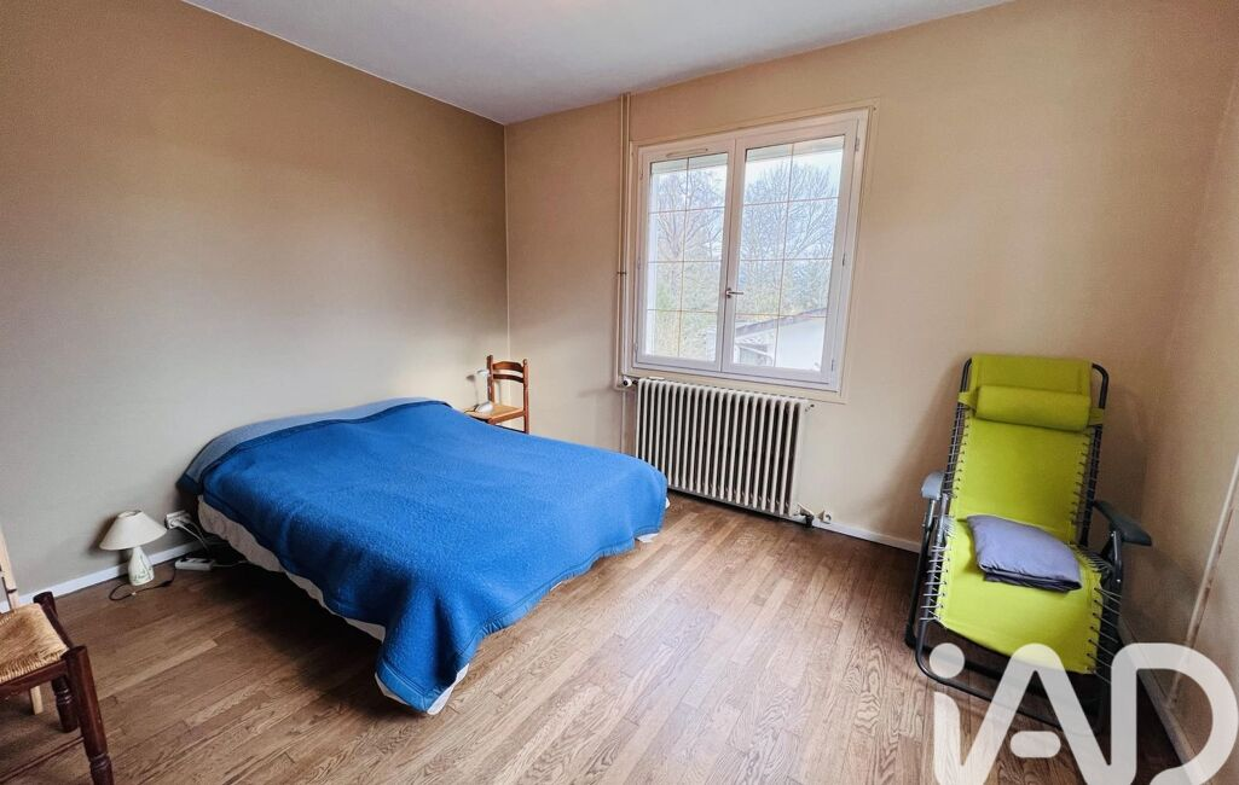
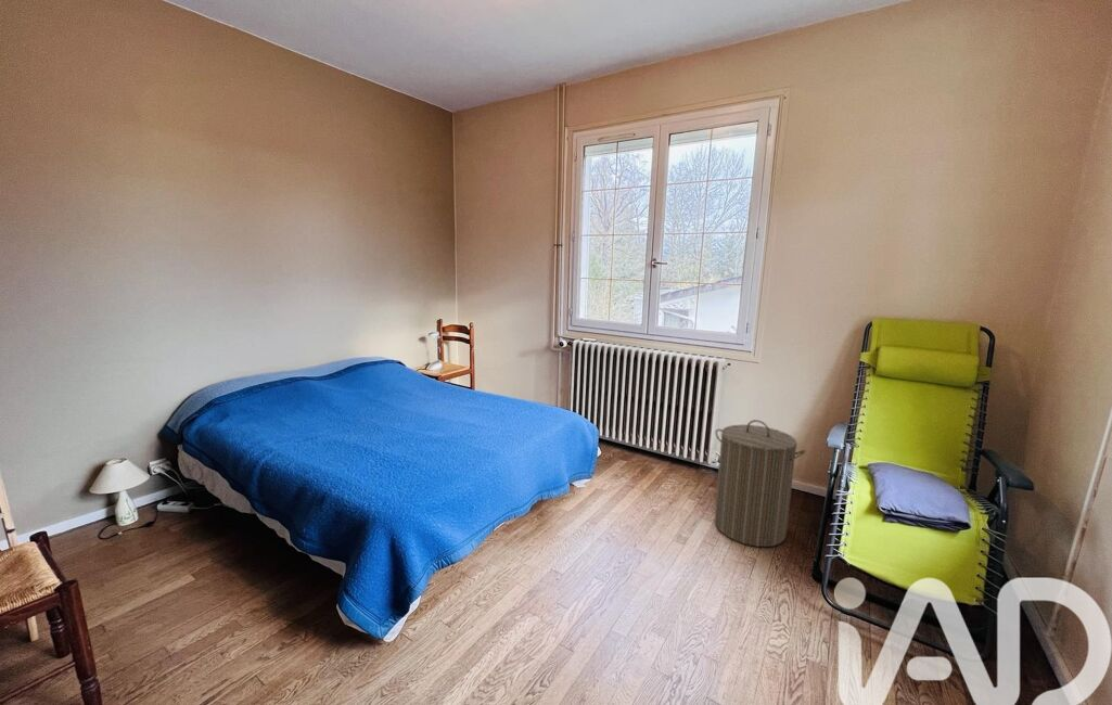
+ laundry hamper (754, 475)
